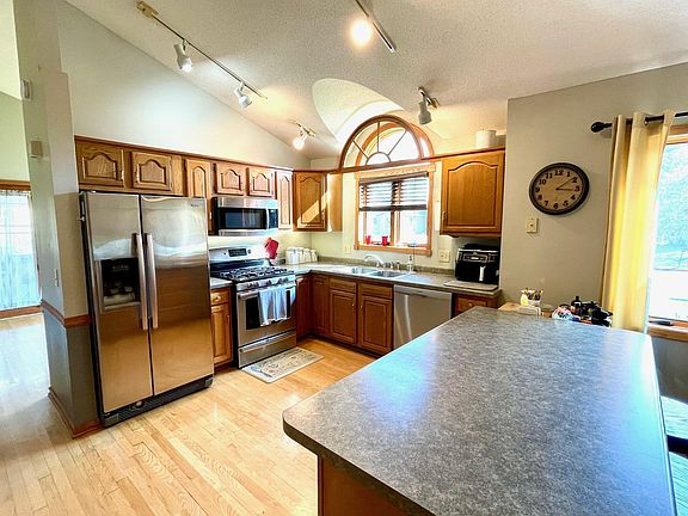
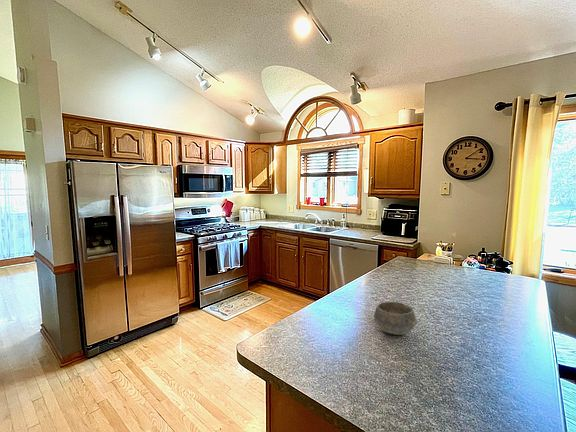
+ bowl (393, 319)
